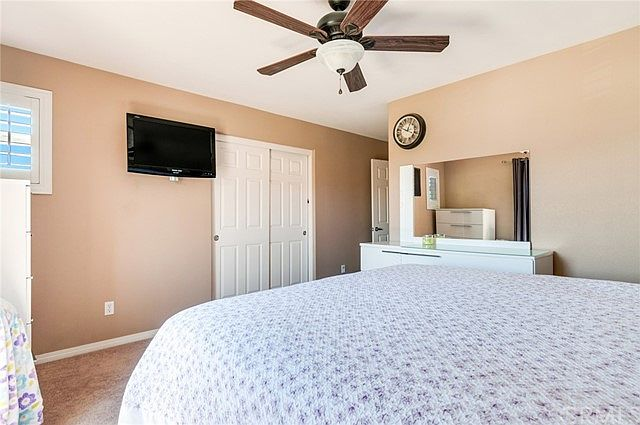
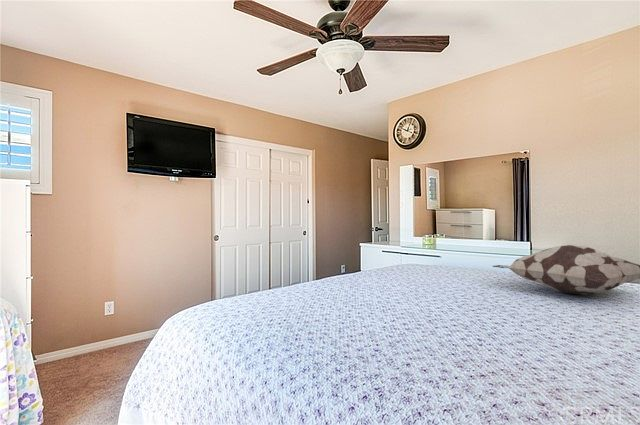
+ decorative pillow (568, 269)
